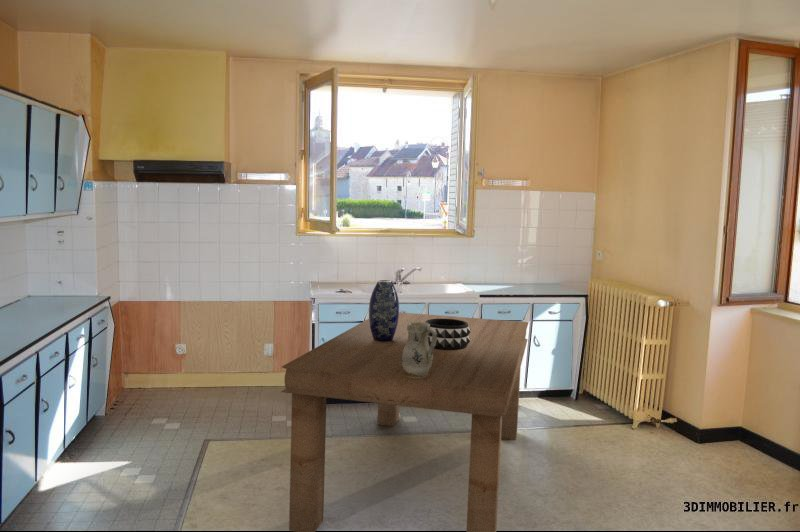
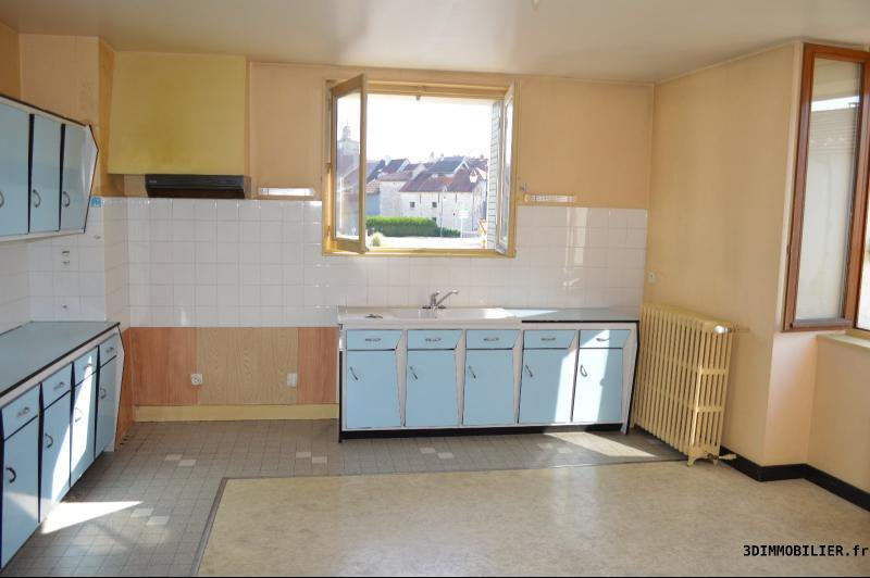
- dining table (426, 408)
- ceramic pitcher (419, 350)
- decorative bowl (446, 333)
- vase (384, 310)
